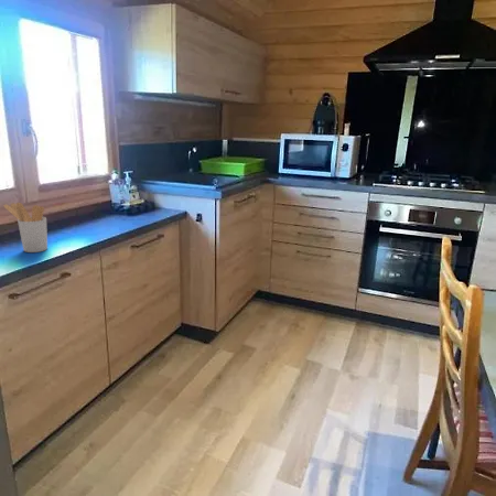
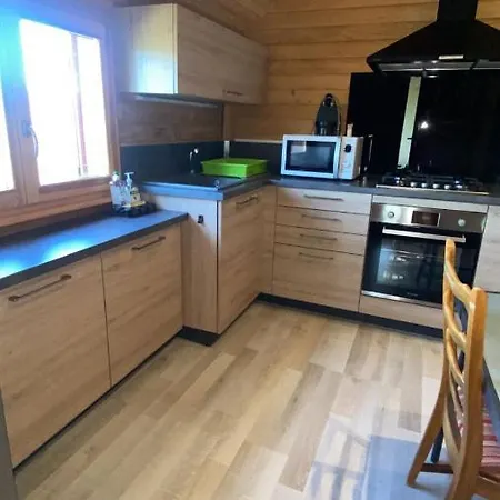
- utensil holder (26, 226)
